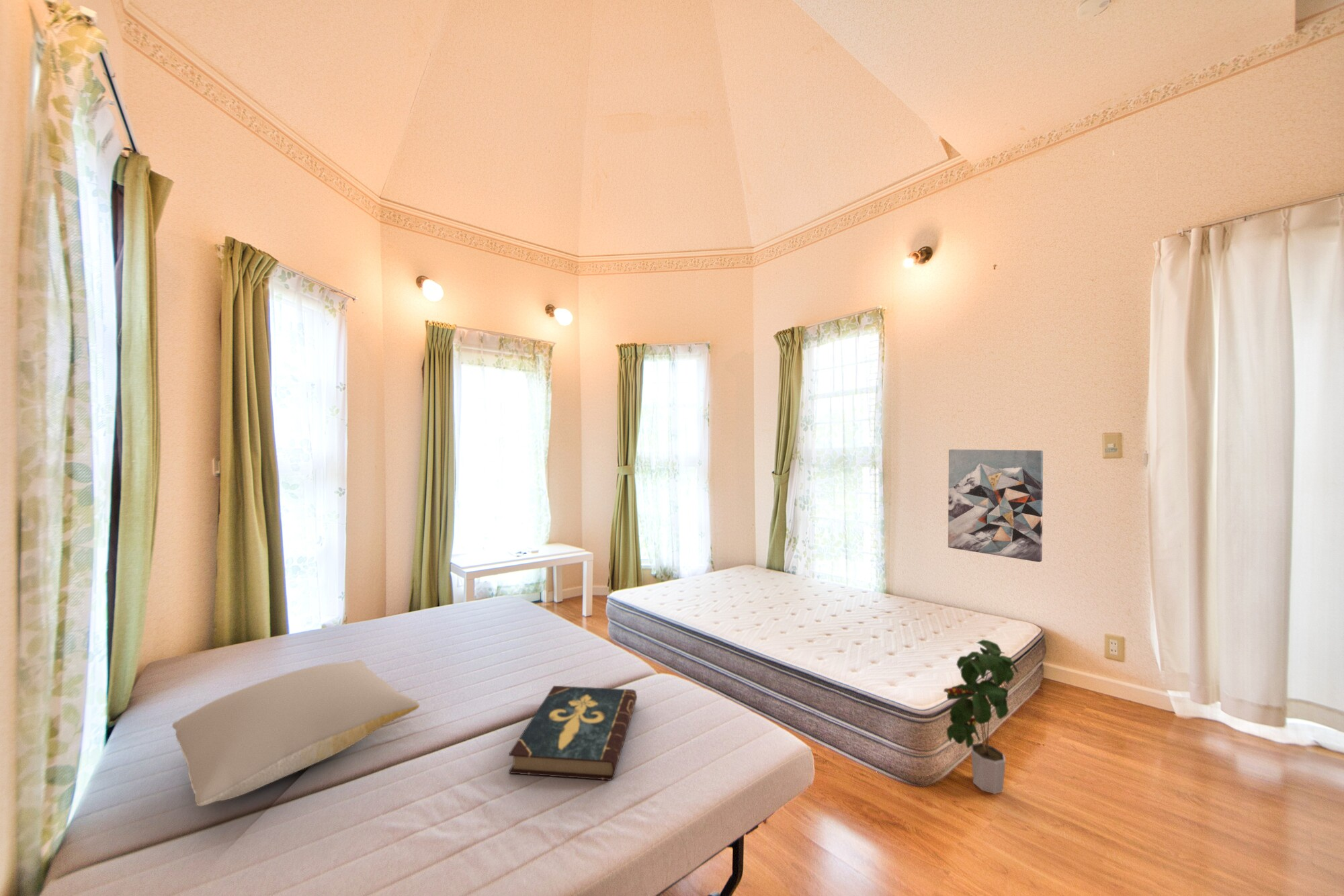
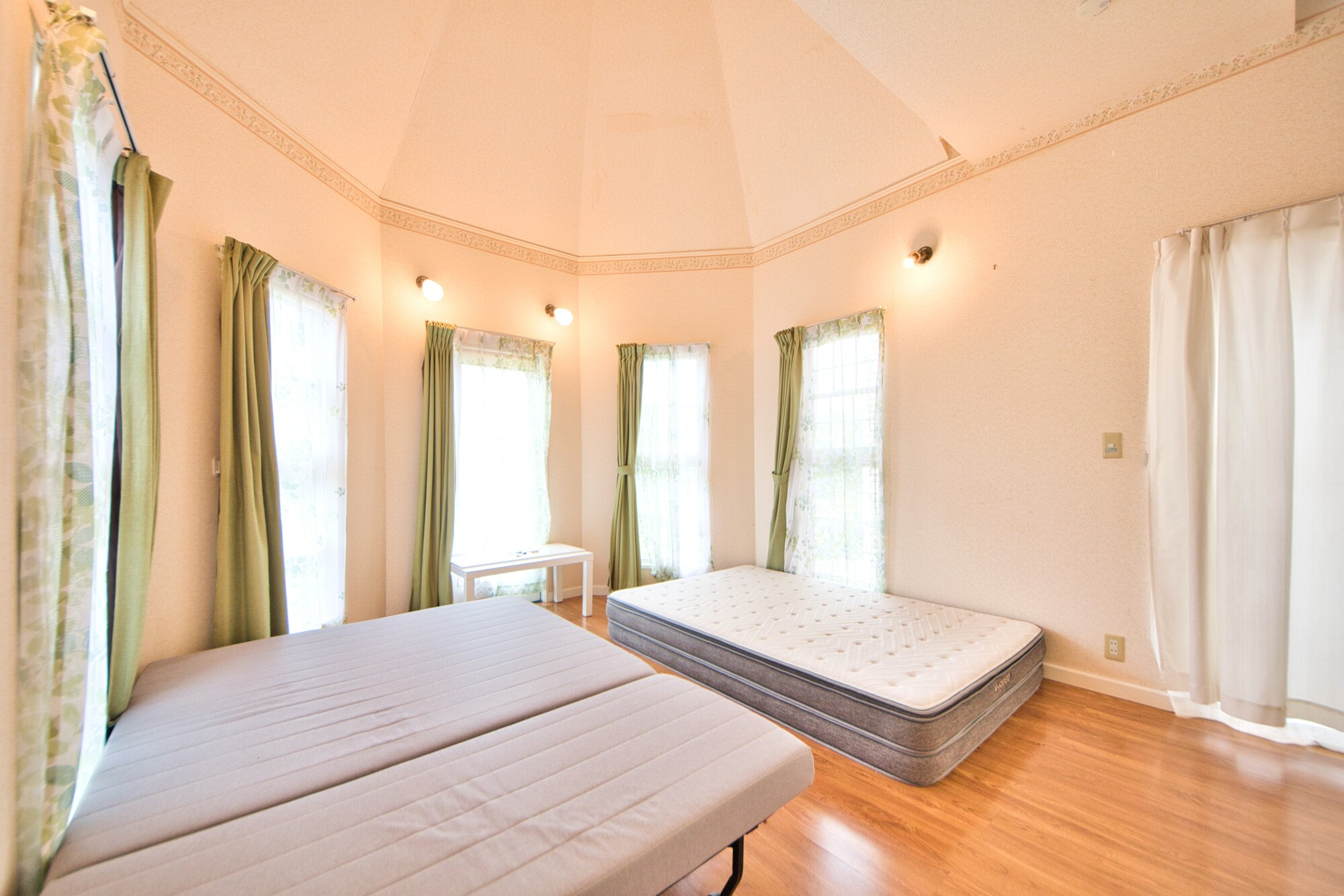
- book (580, 727)
- potted plant (982, 716)
- wall art (993, 502)
- pillow (299, 714)
